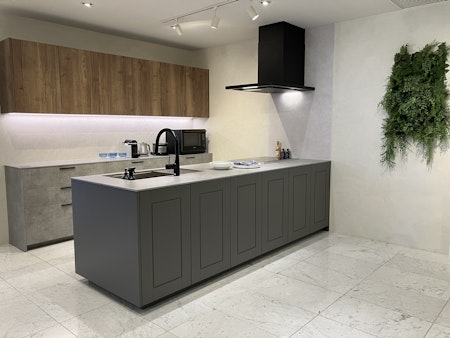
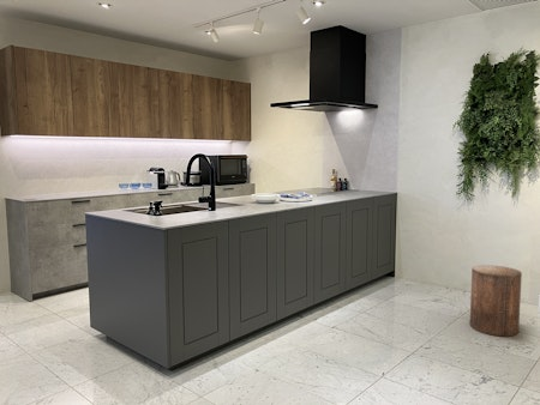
+ stool (494, 298)
